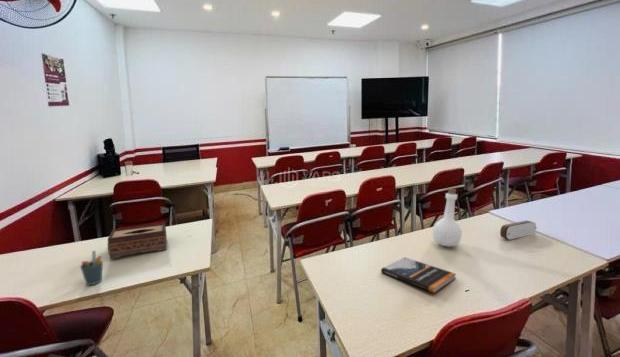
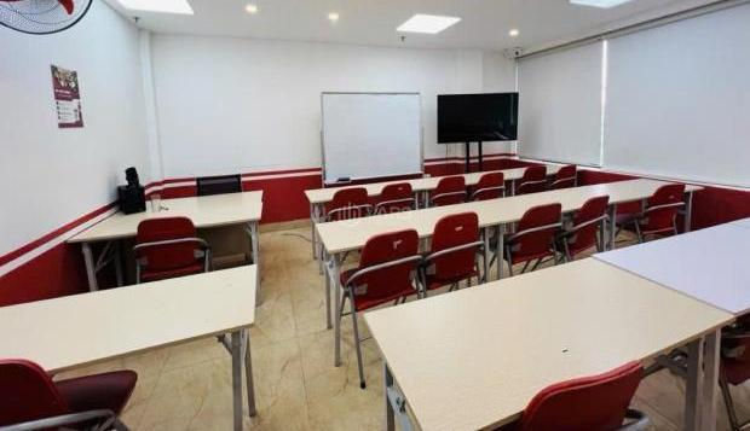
- pen holder (92, 268)
- tissue box (139, 239)
- bottle (447, 217)
- pencil case (518, 229)
- book (417, 273)
